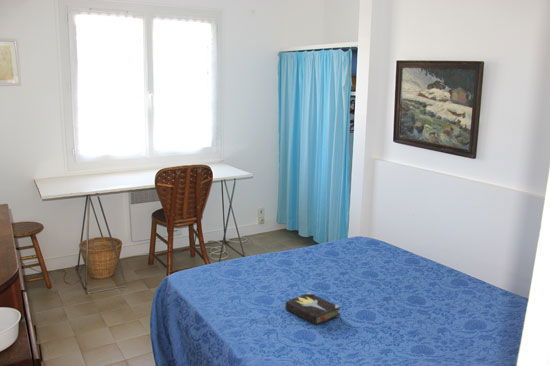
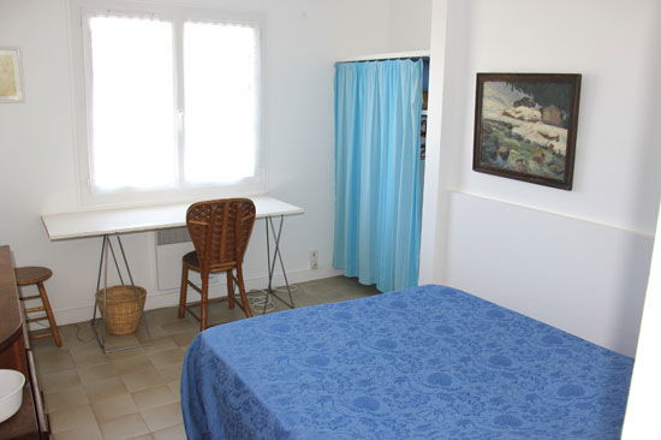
- hardback book (312, 307)
